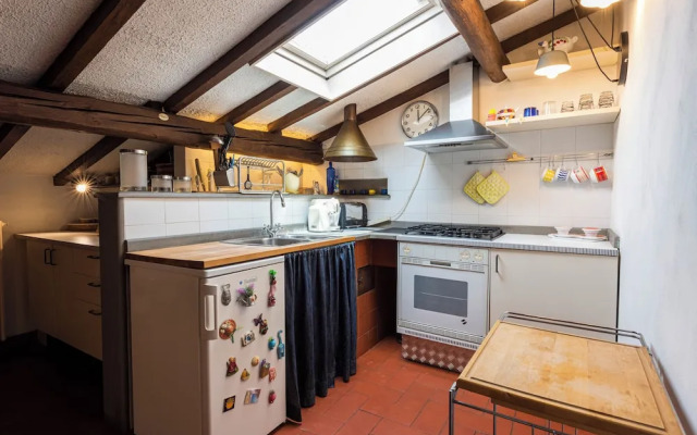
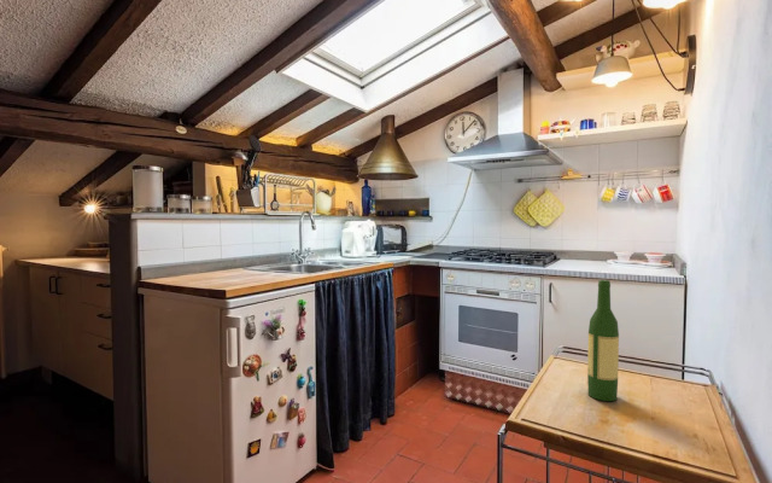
+ wine bottle (603, 338)
